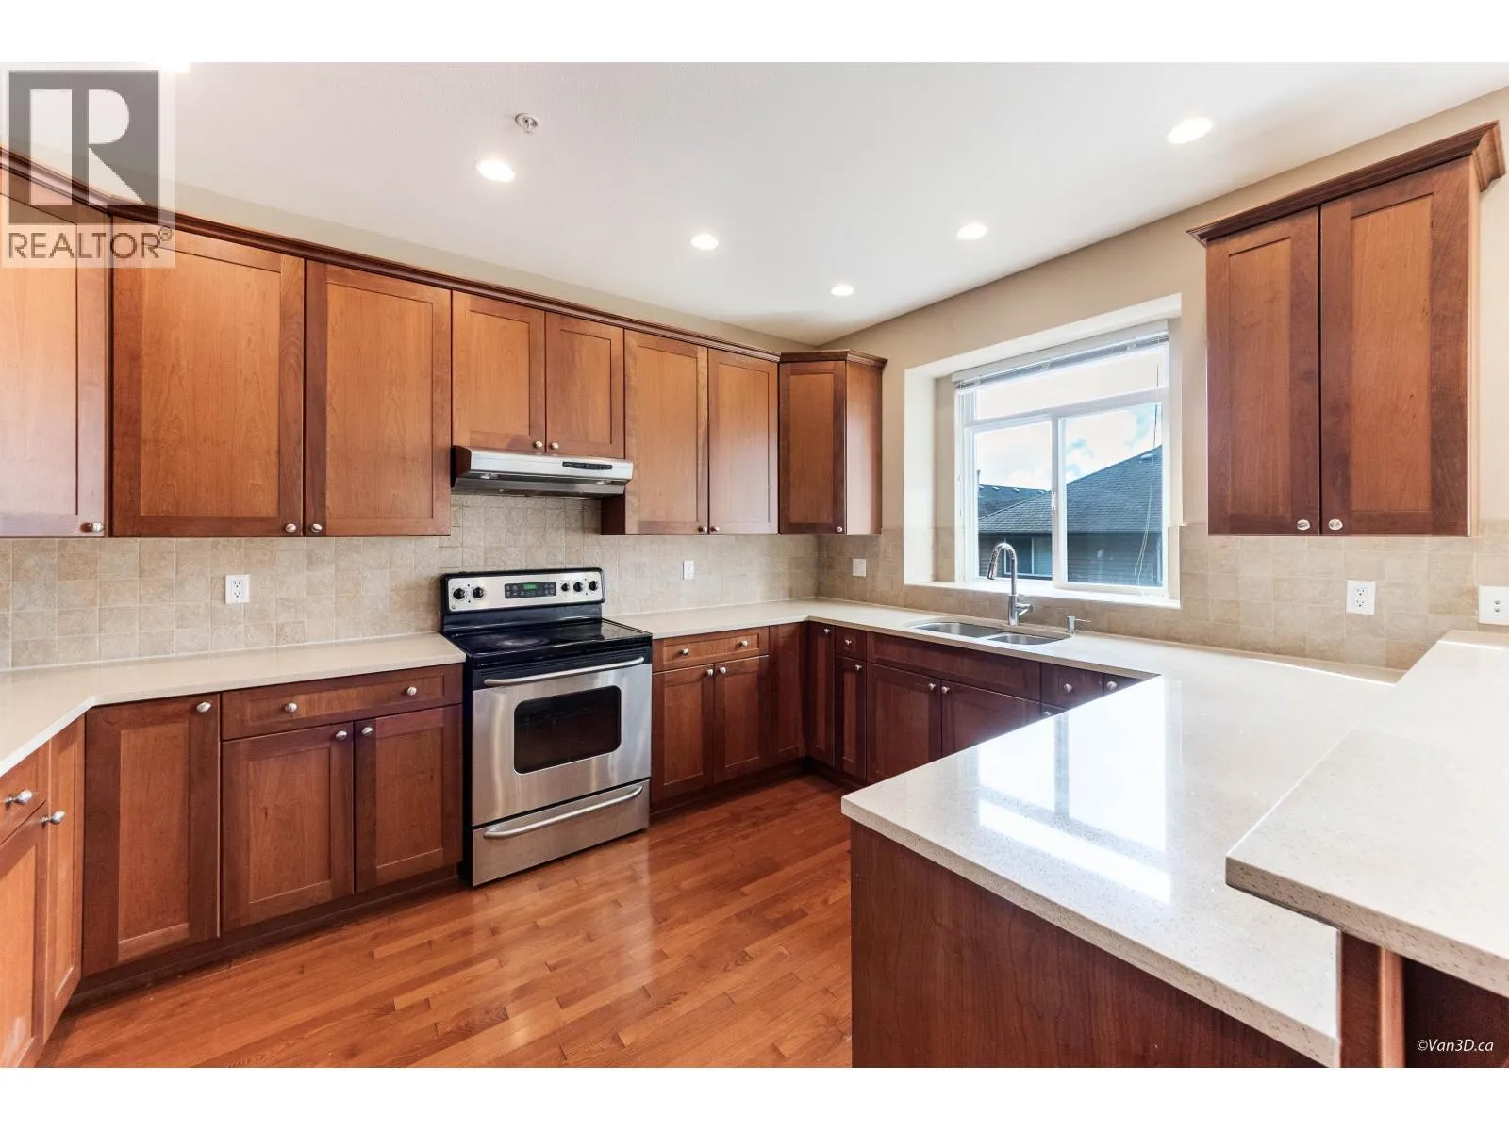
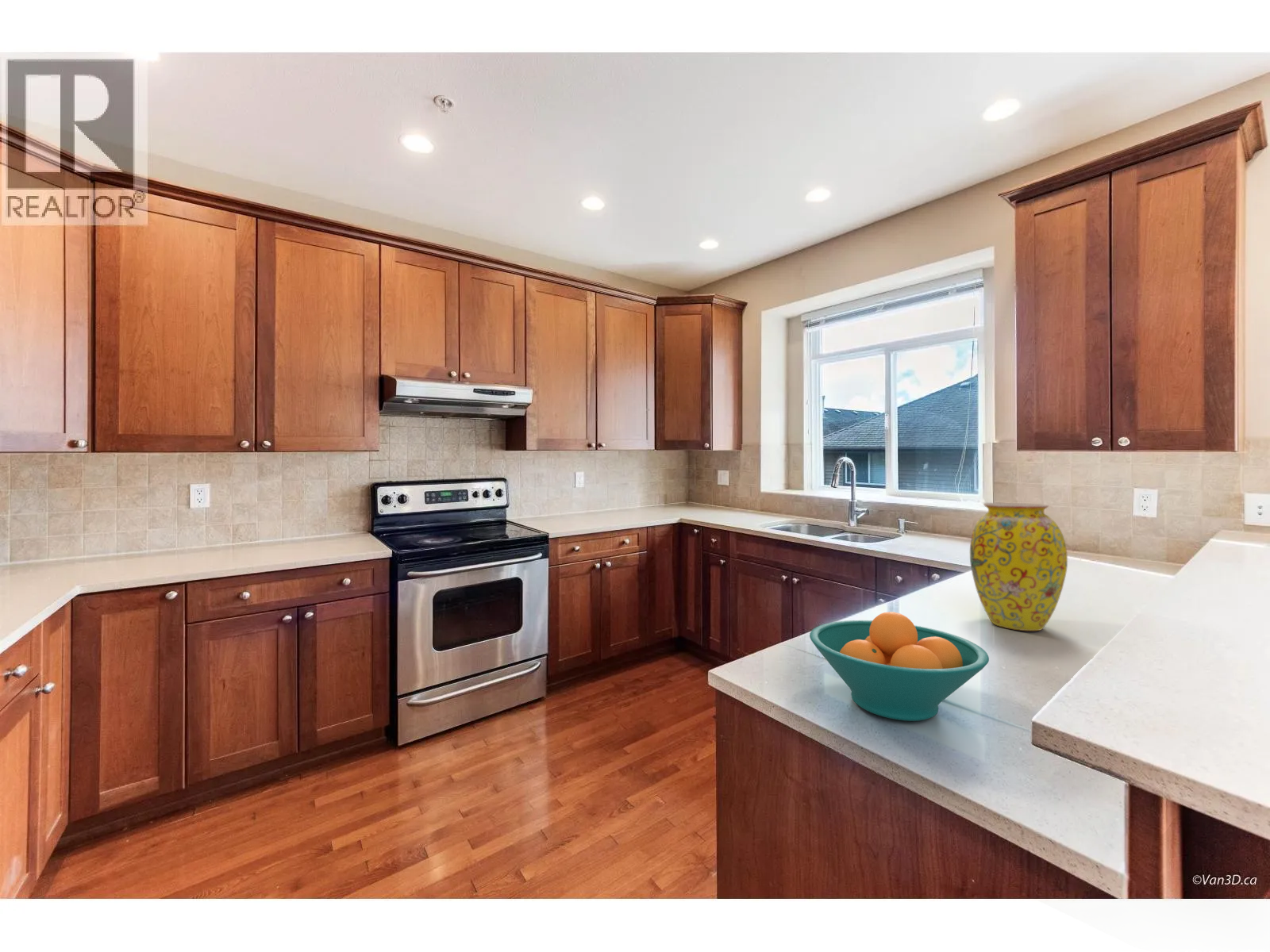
+ fruit bowl (893, 658)
+ vase (1016, 564)
